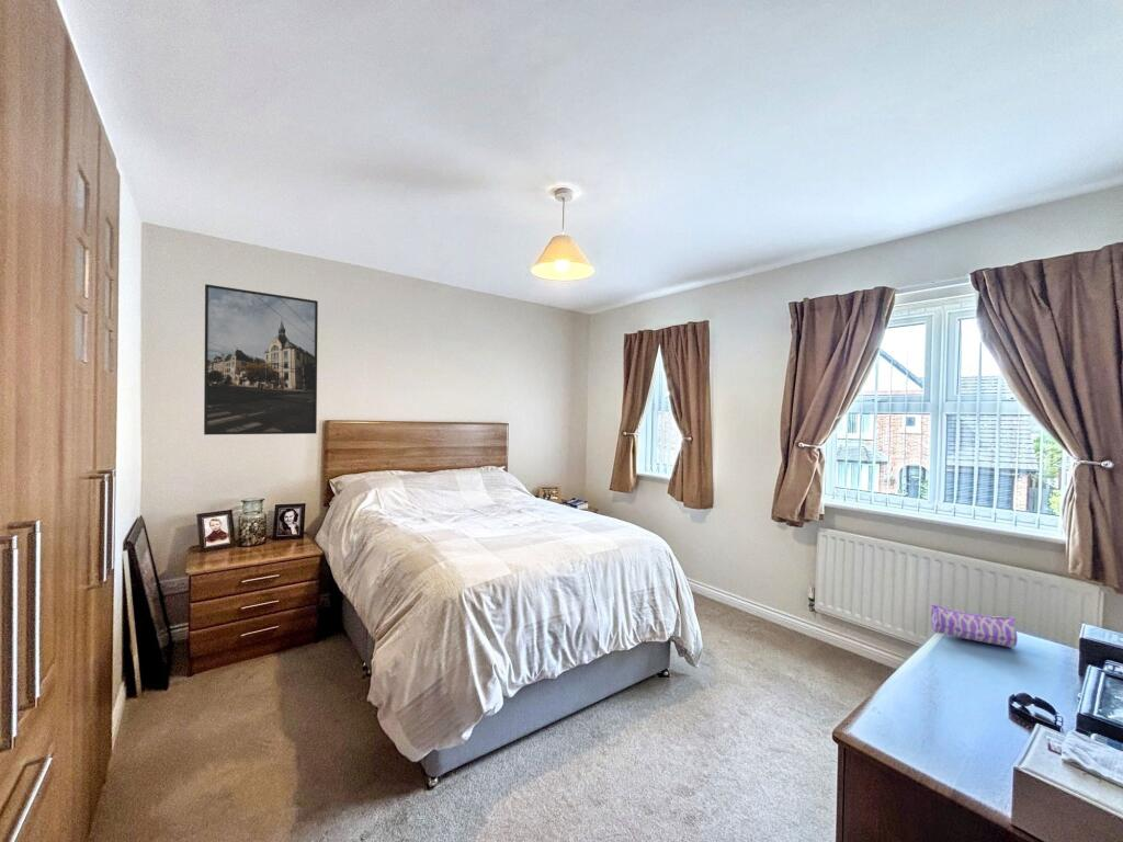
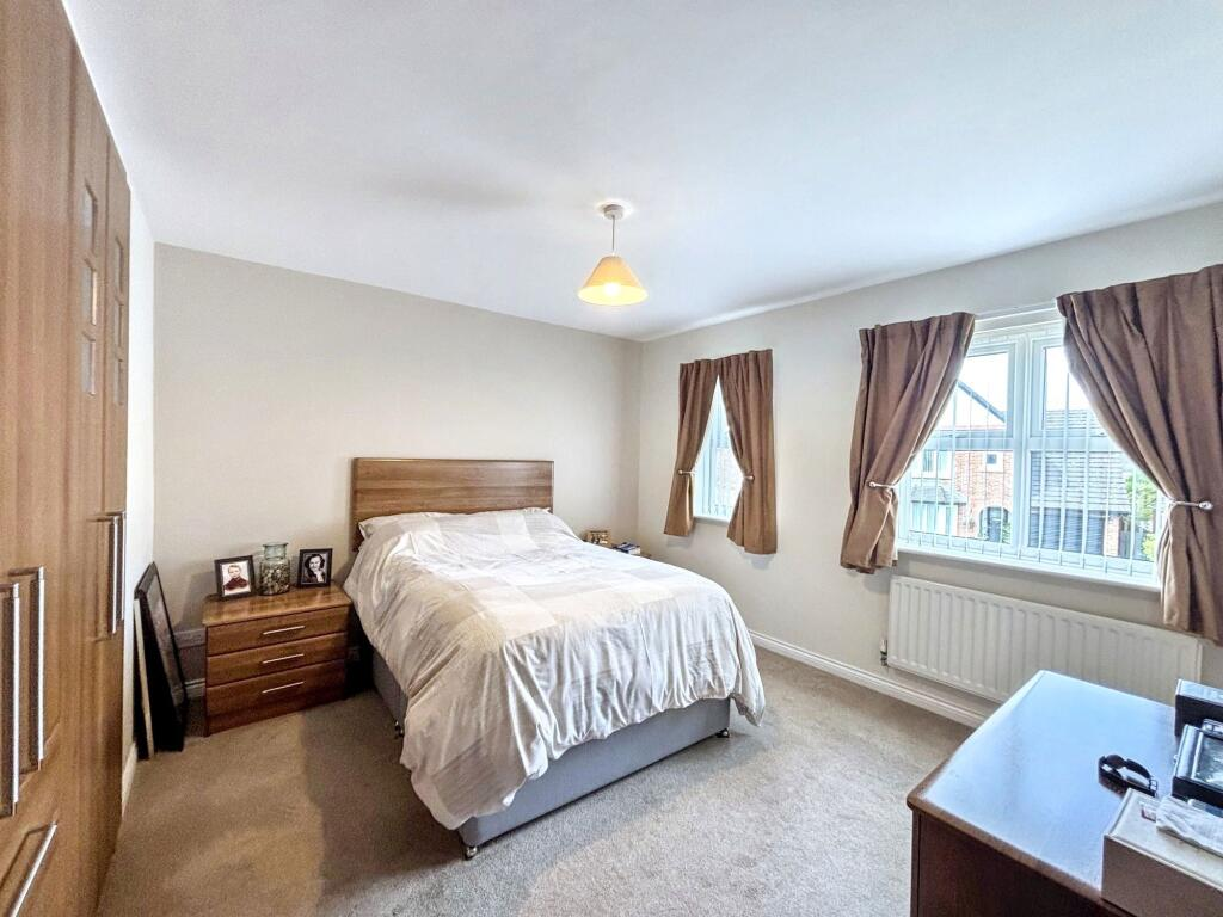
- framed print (264, 363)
- pencil case (972, 625)
